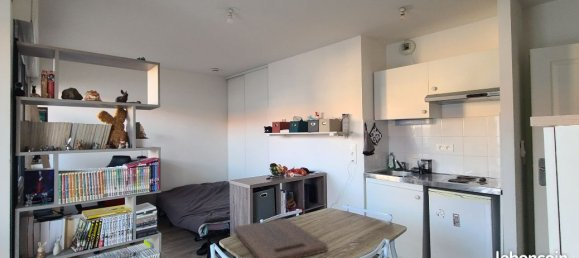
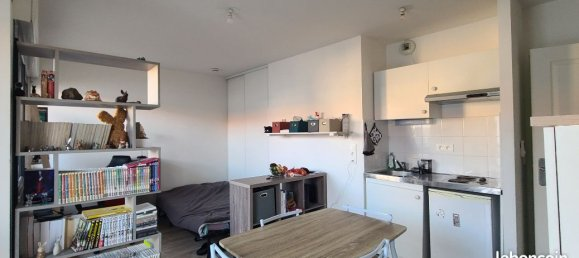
- cutting board (276, 237)
